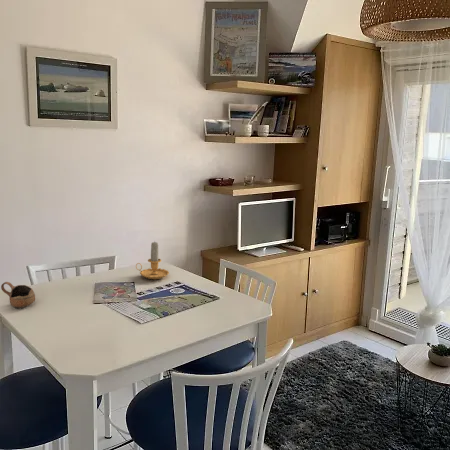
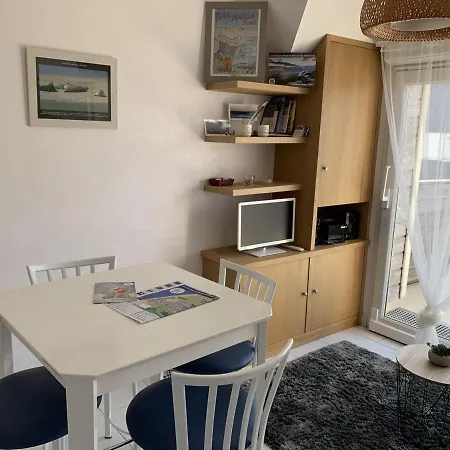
- cup (19, 293)
- candle (151, 258)
